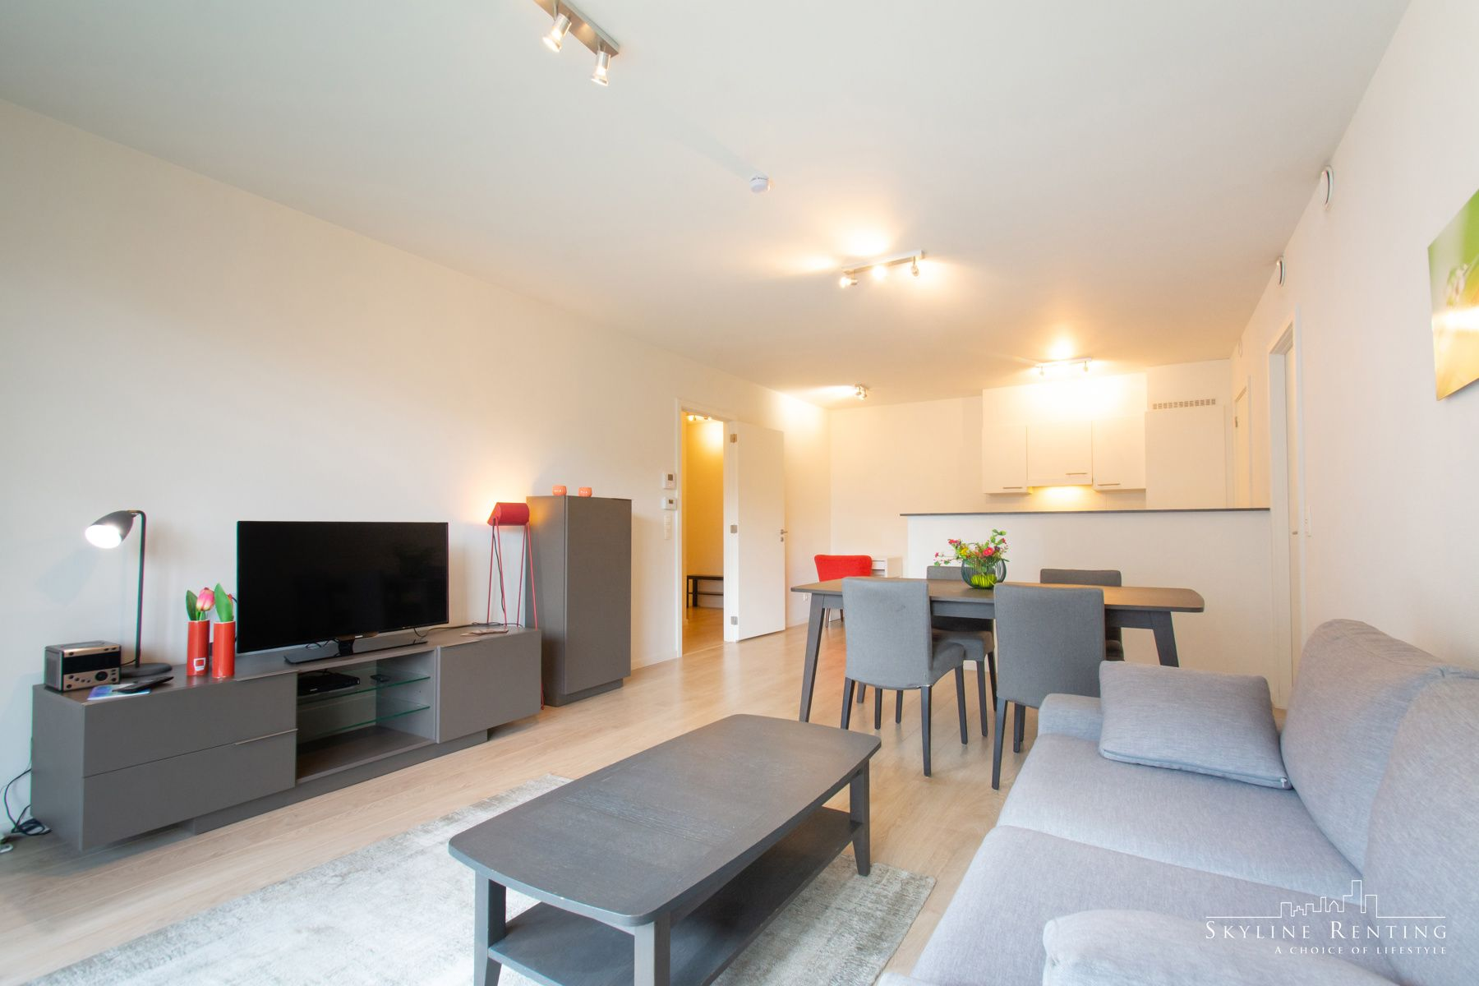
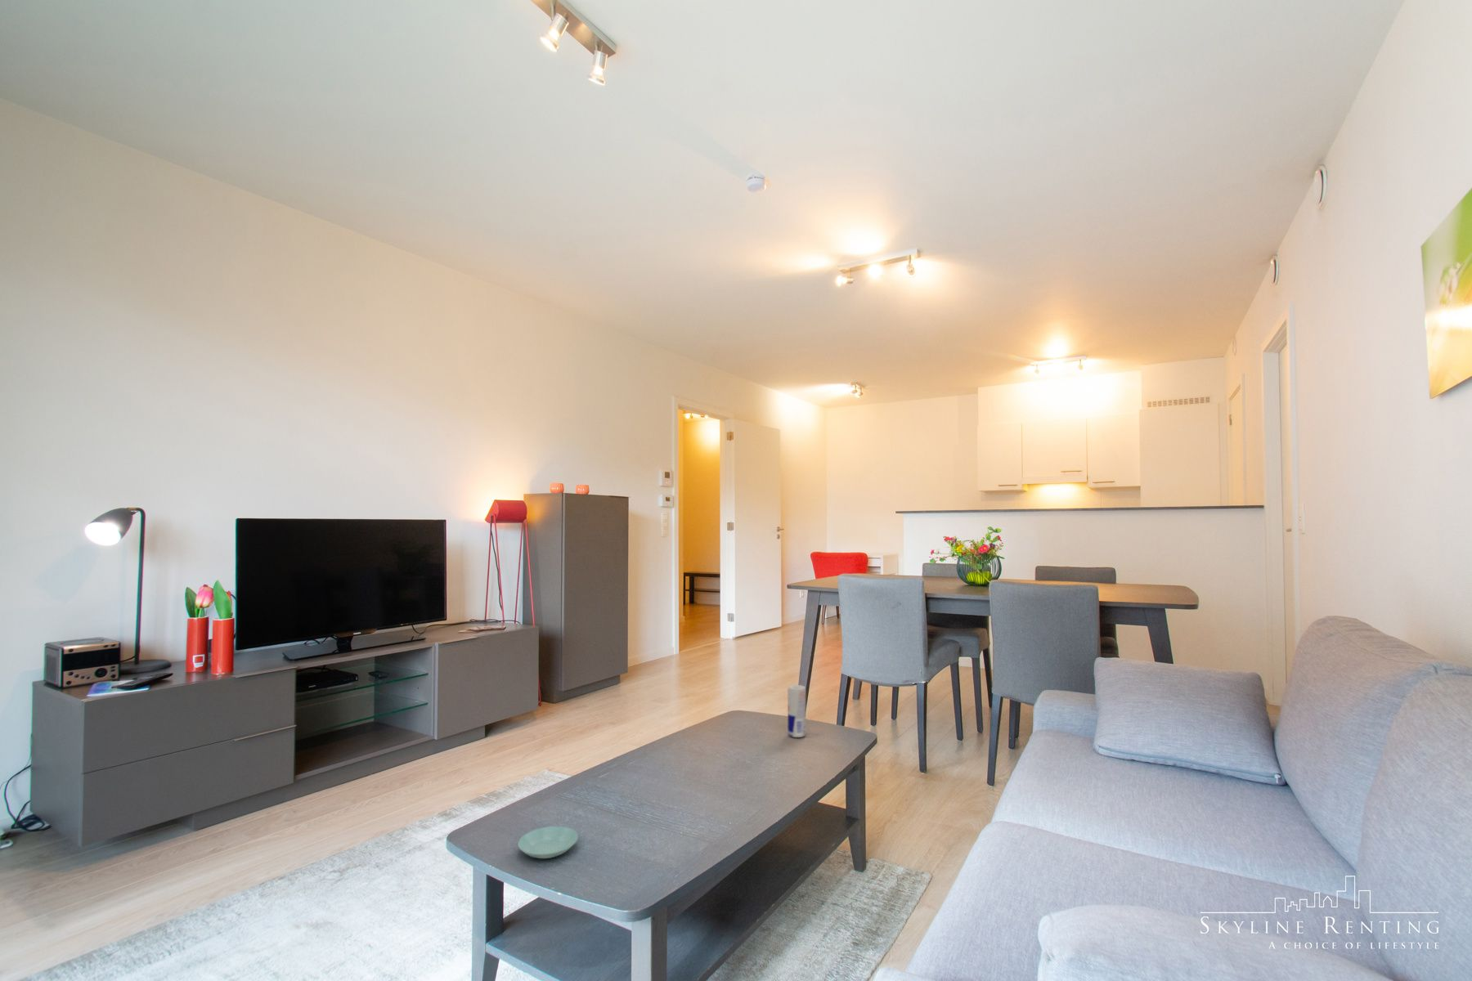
+ saucer (548, 844)
+ beverage can (796, 711)
